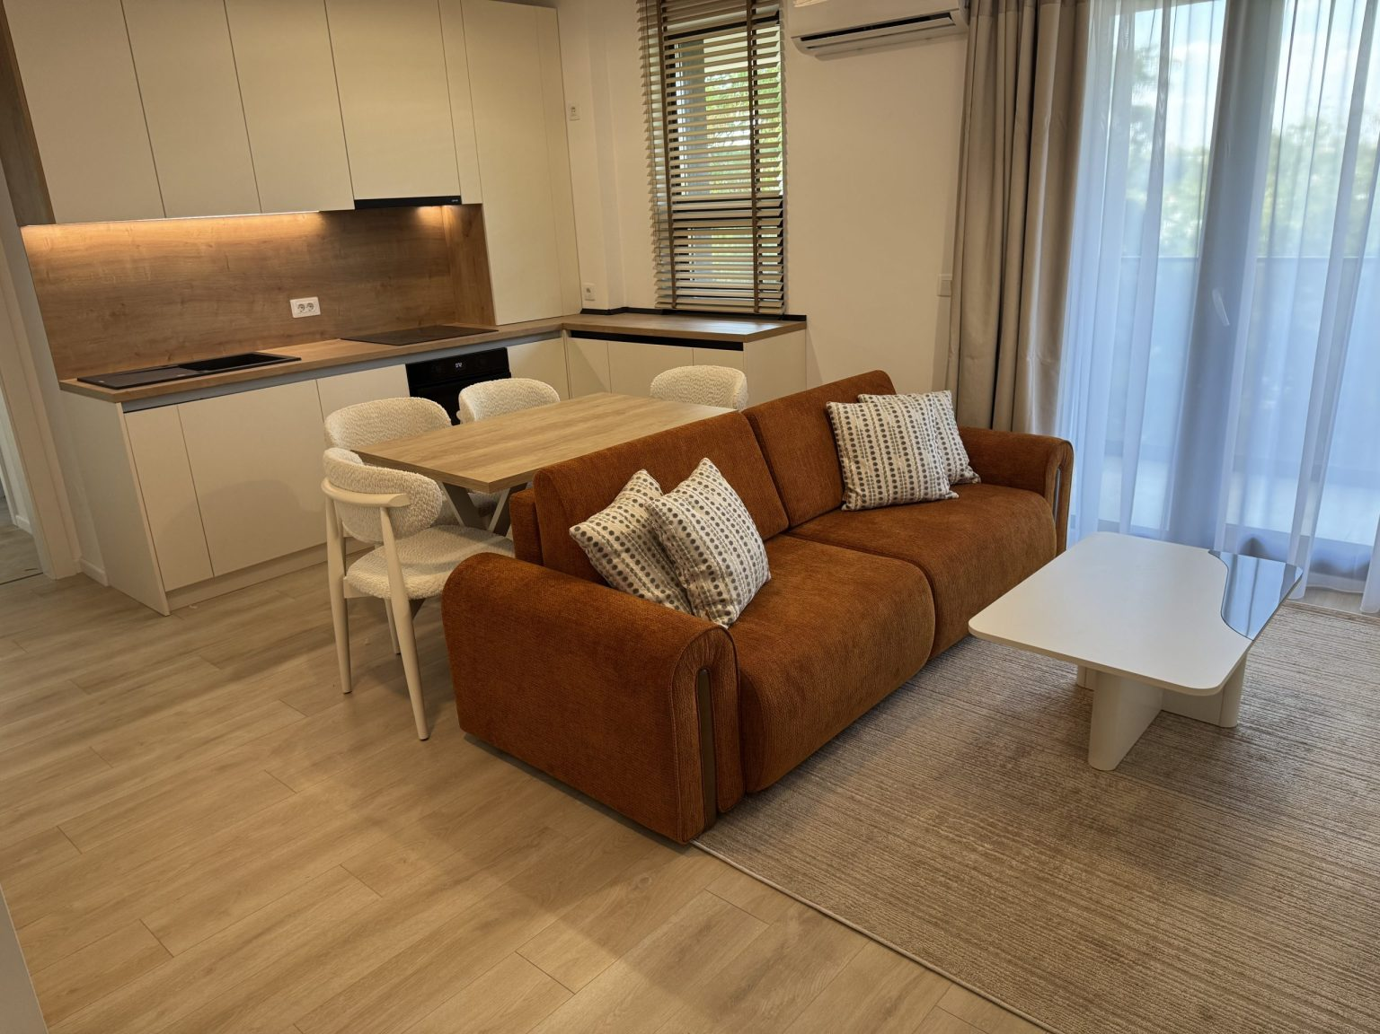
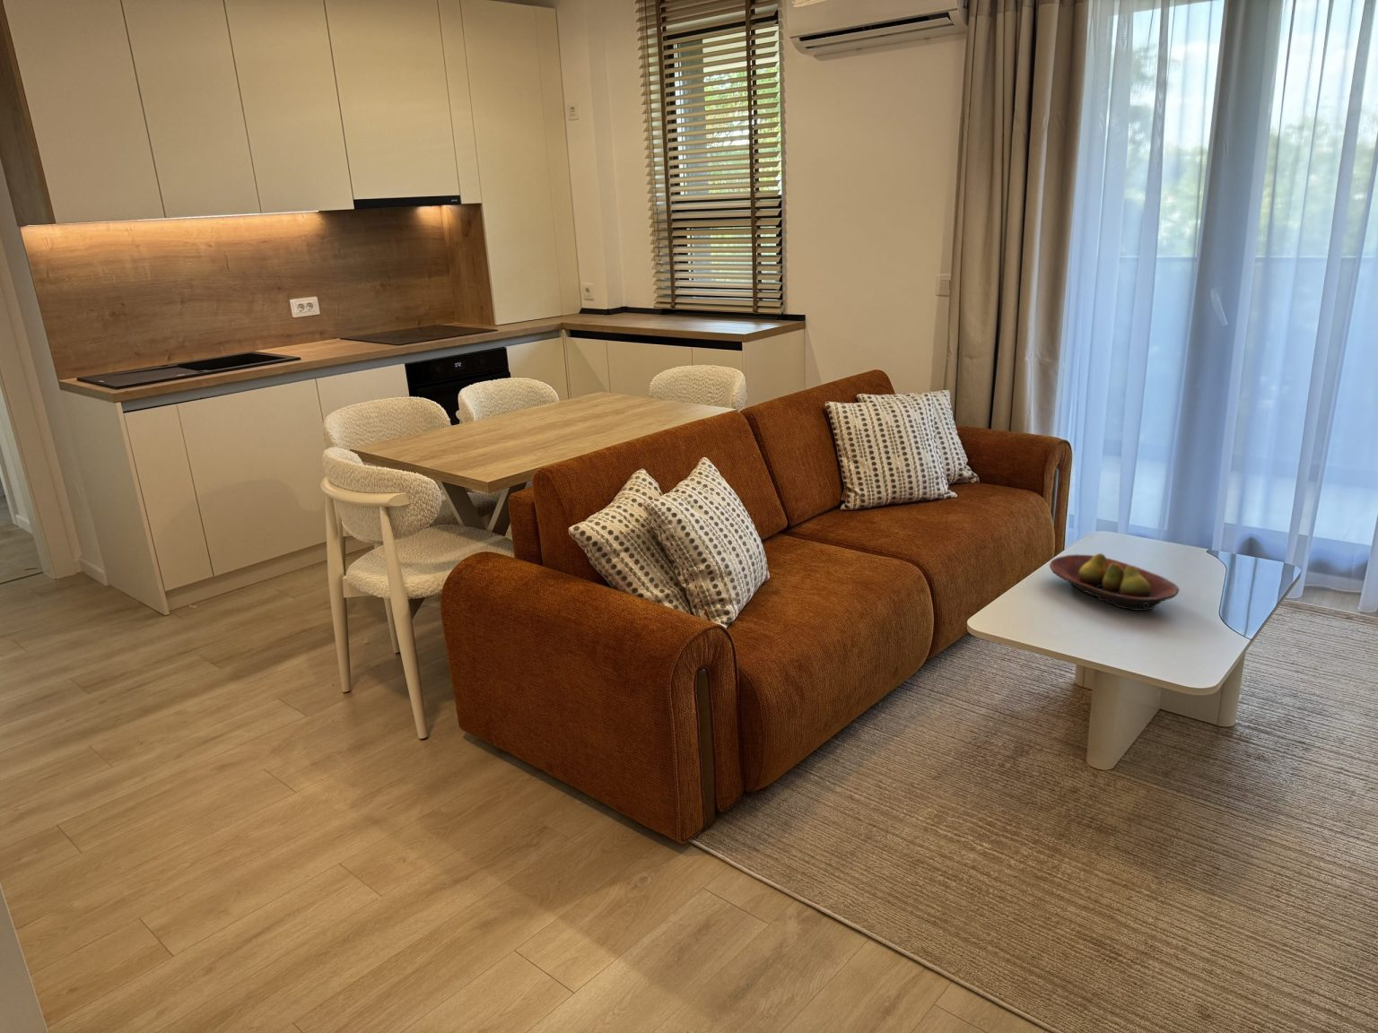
+ fruit bowl (1111, 577)
